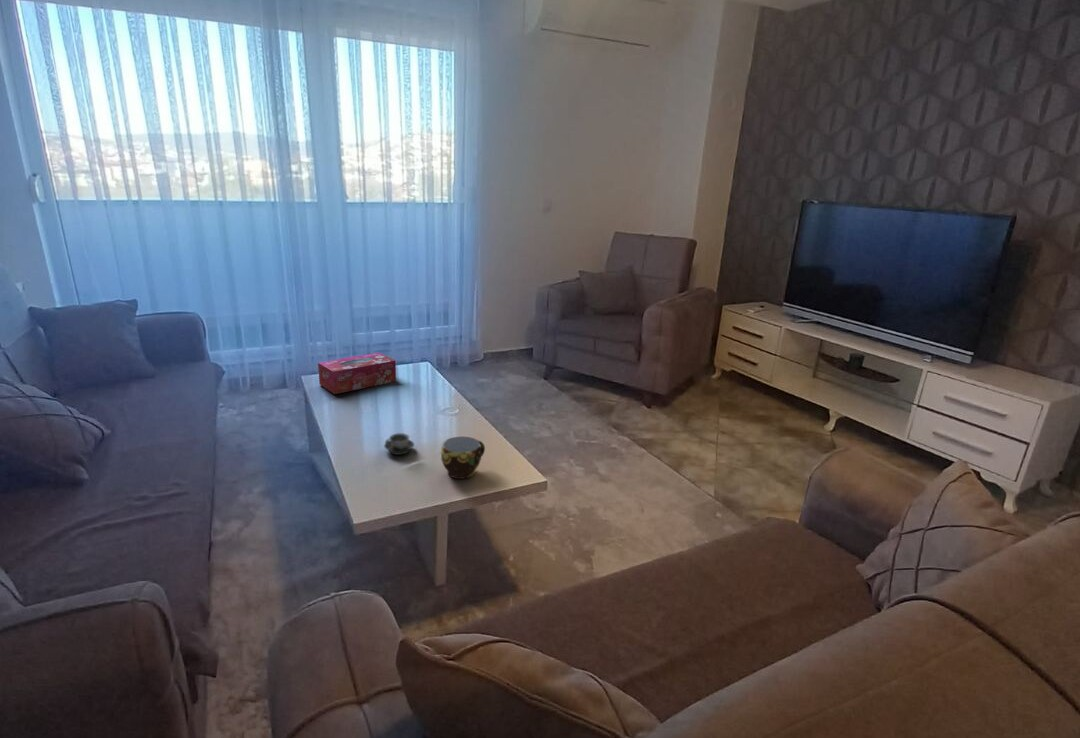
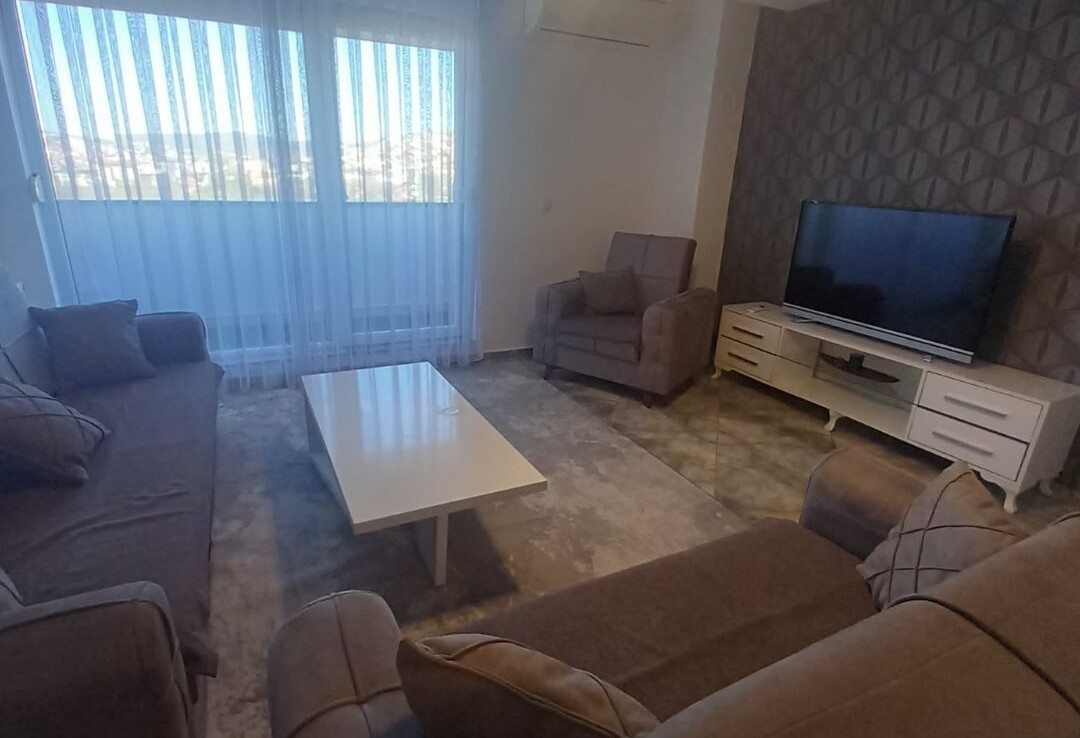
- cup (399, 444)
- cup (462, 457)
- tissue box (357, 372)
